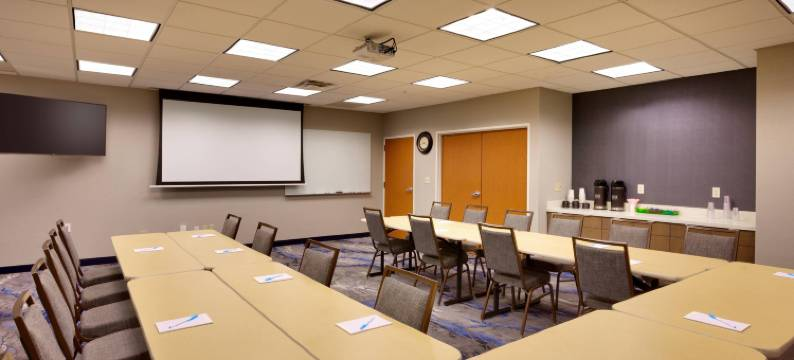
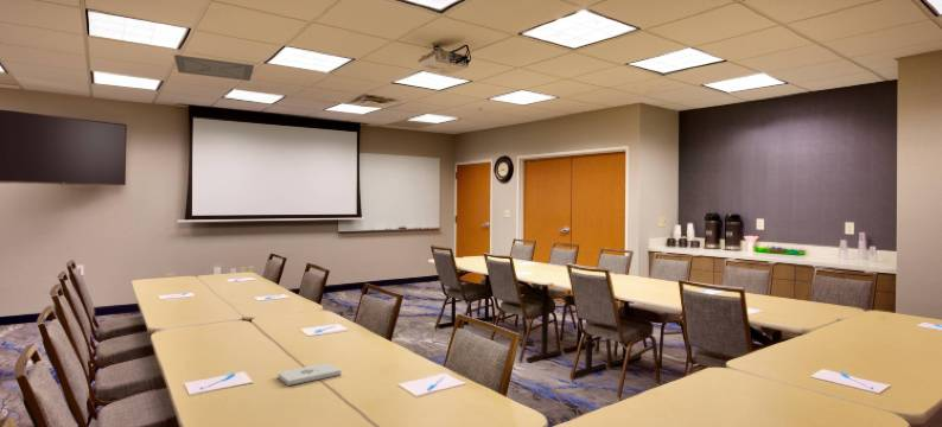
+ notepad (308, 372)
+ ceiling vent (215, 69)
